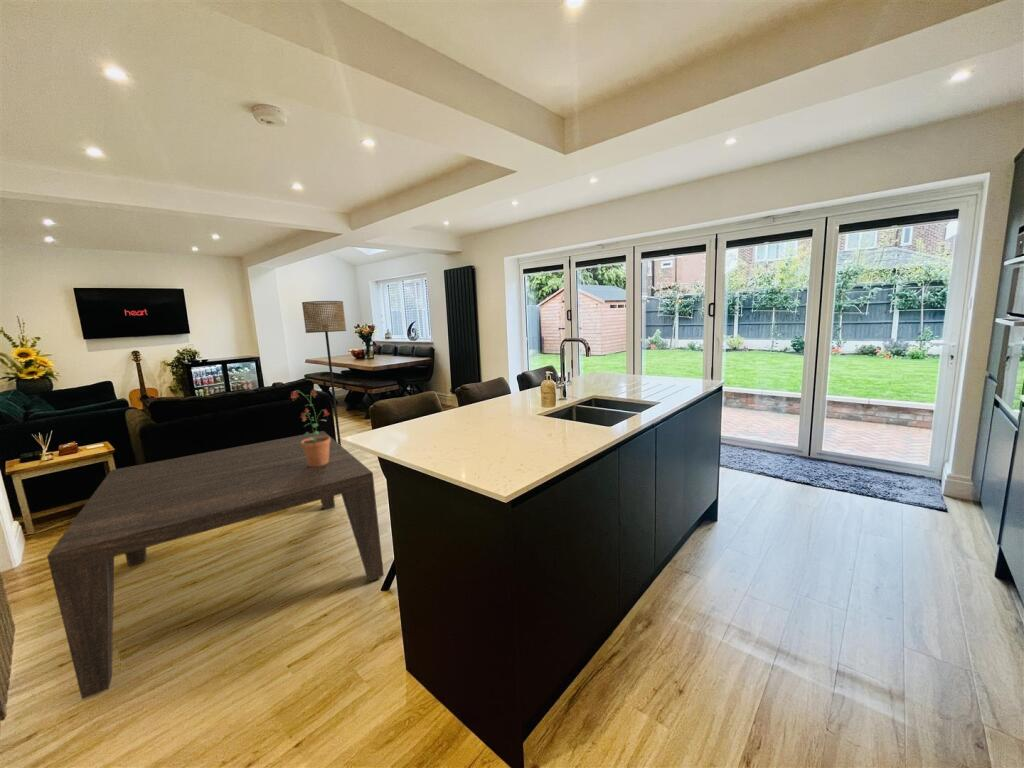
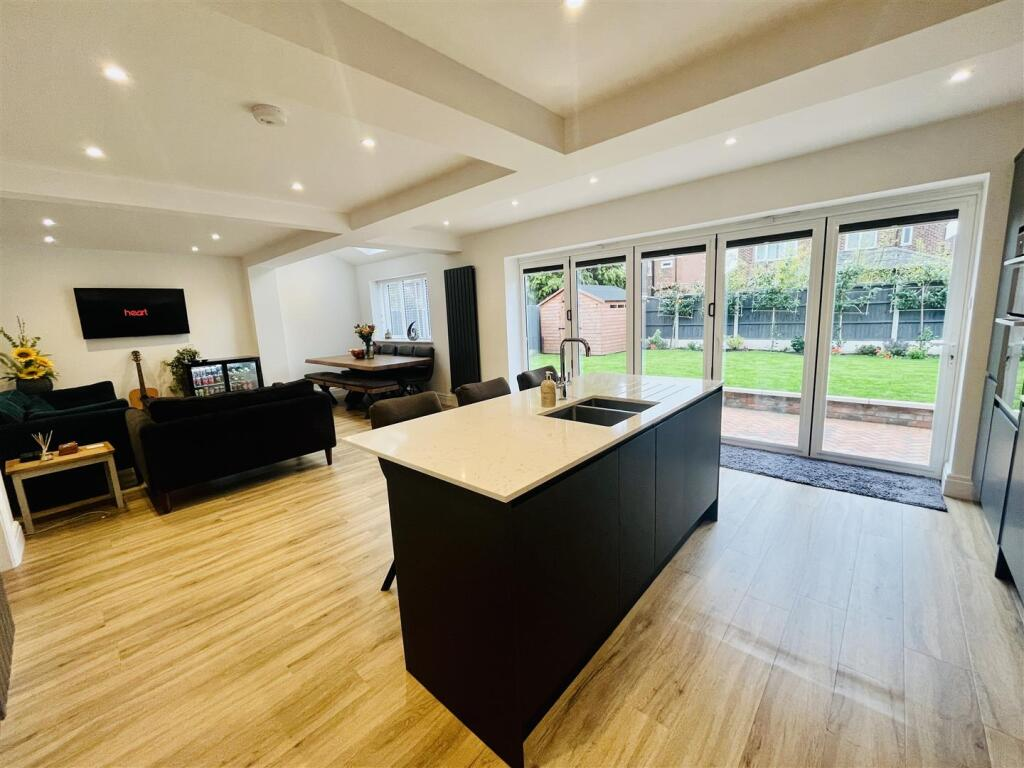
- potted plant (314, 426)
- floor lamp (334, 396)
- coffee table (242, 520)
